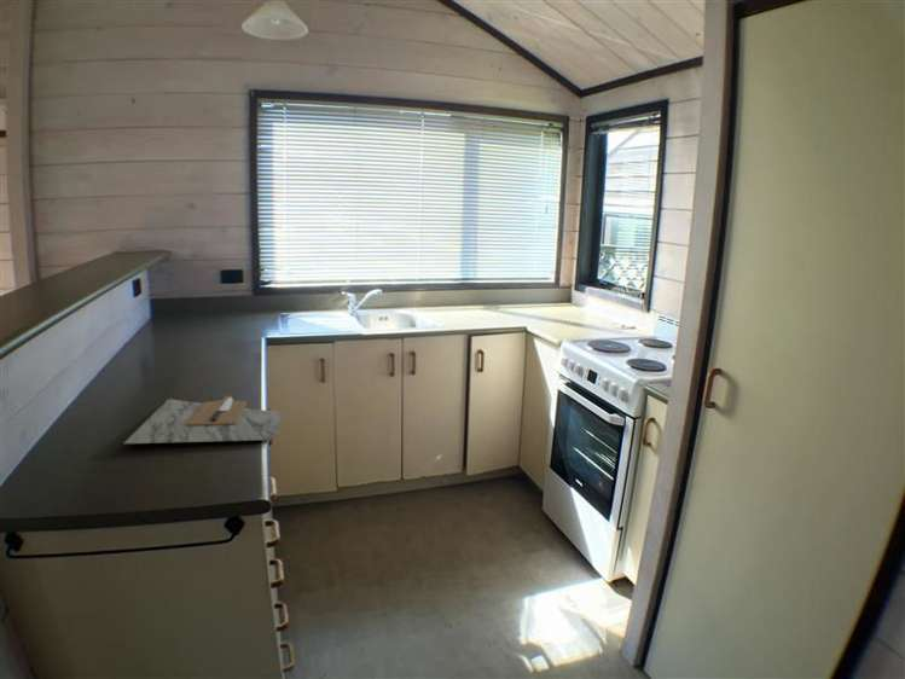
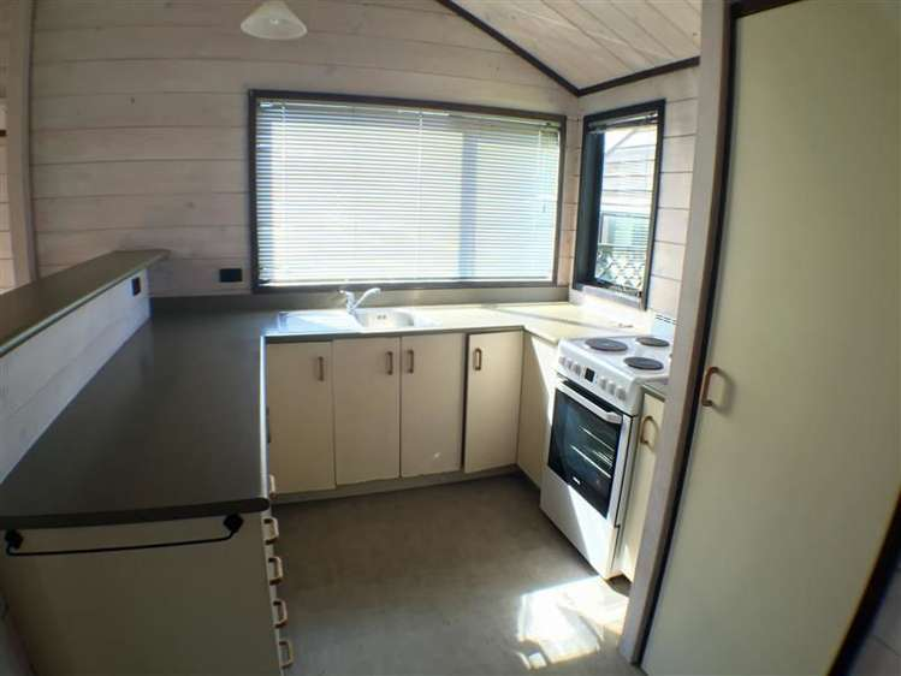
- cutting board (220, 410)
